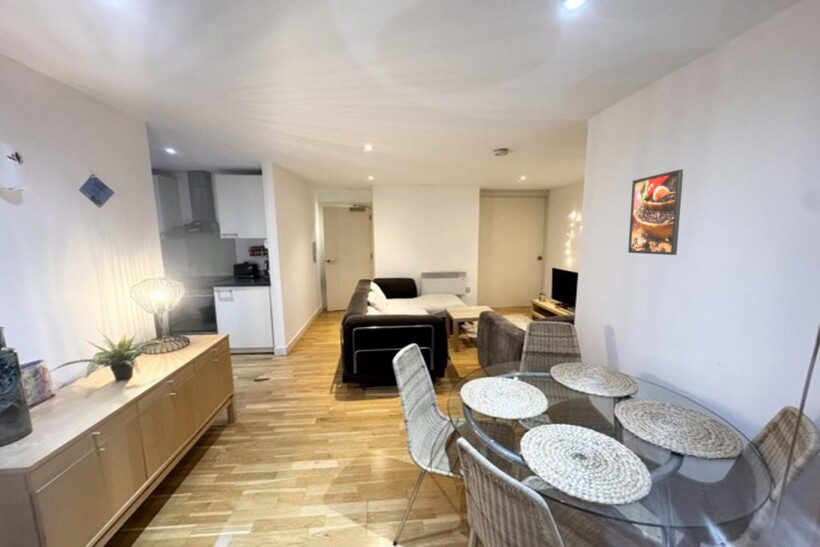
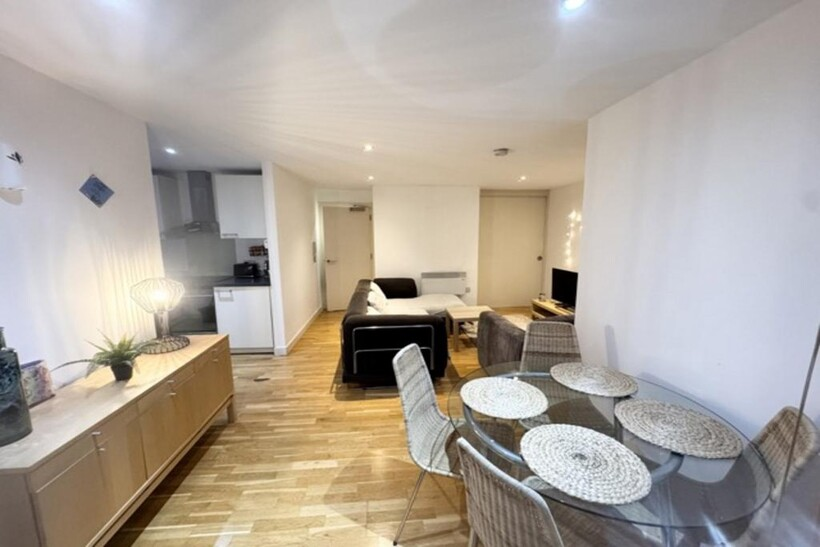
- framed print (653, 215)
